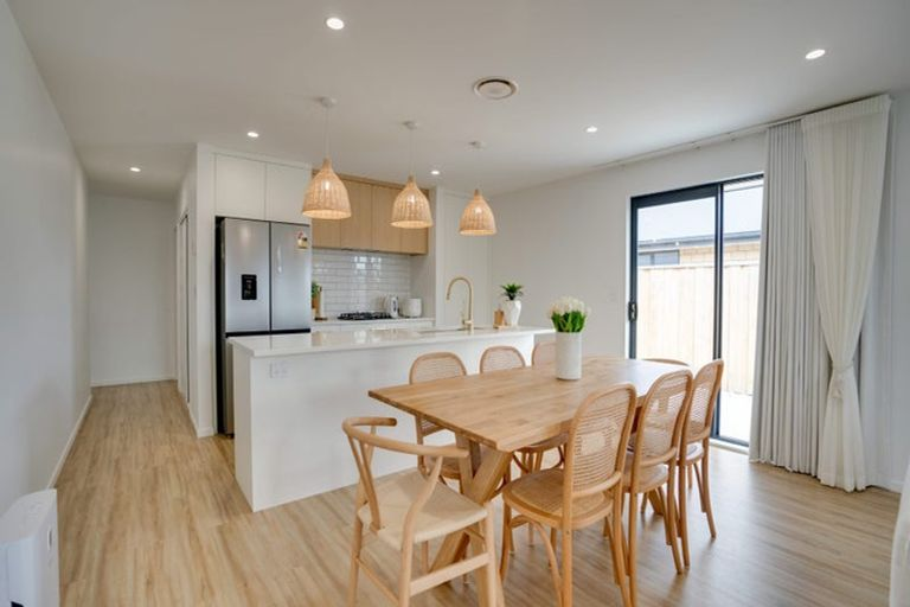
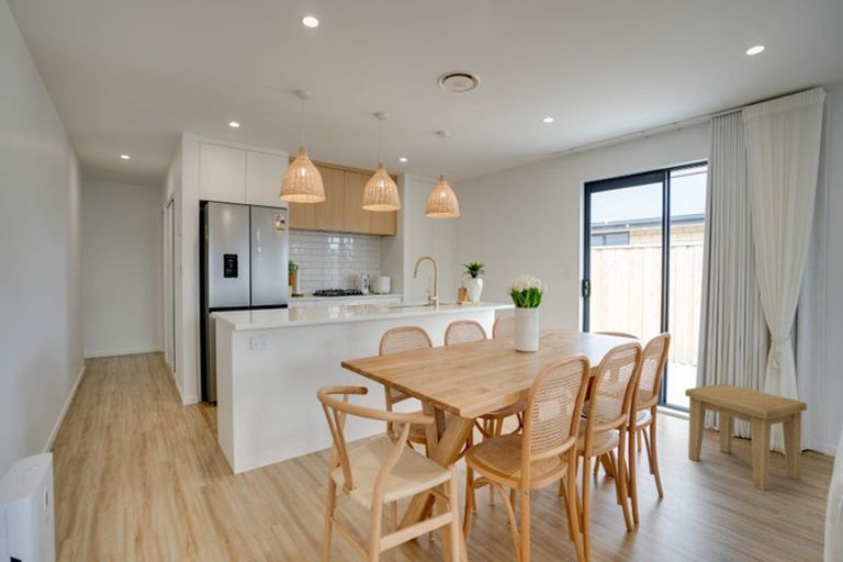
+ side table (751, 430)
